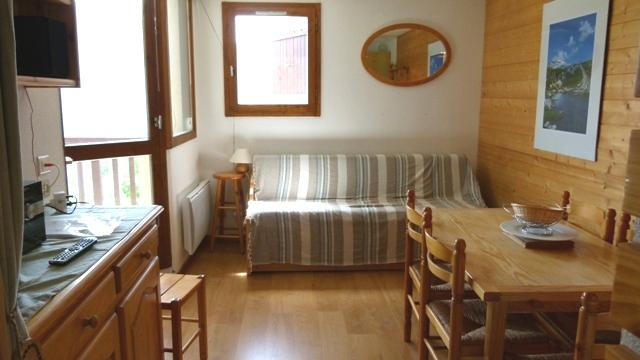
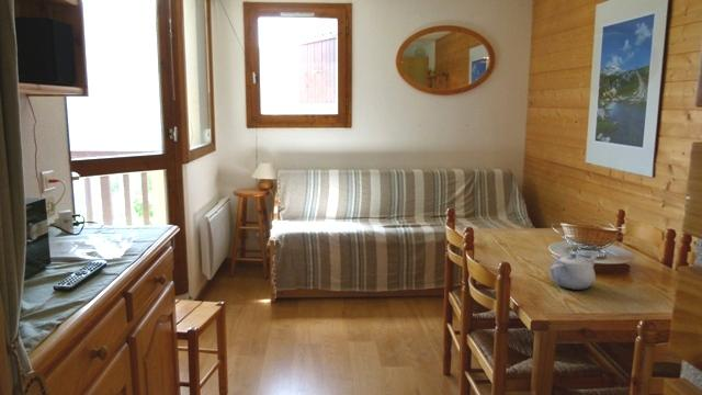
+ teapot (573, 268)
